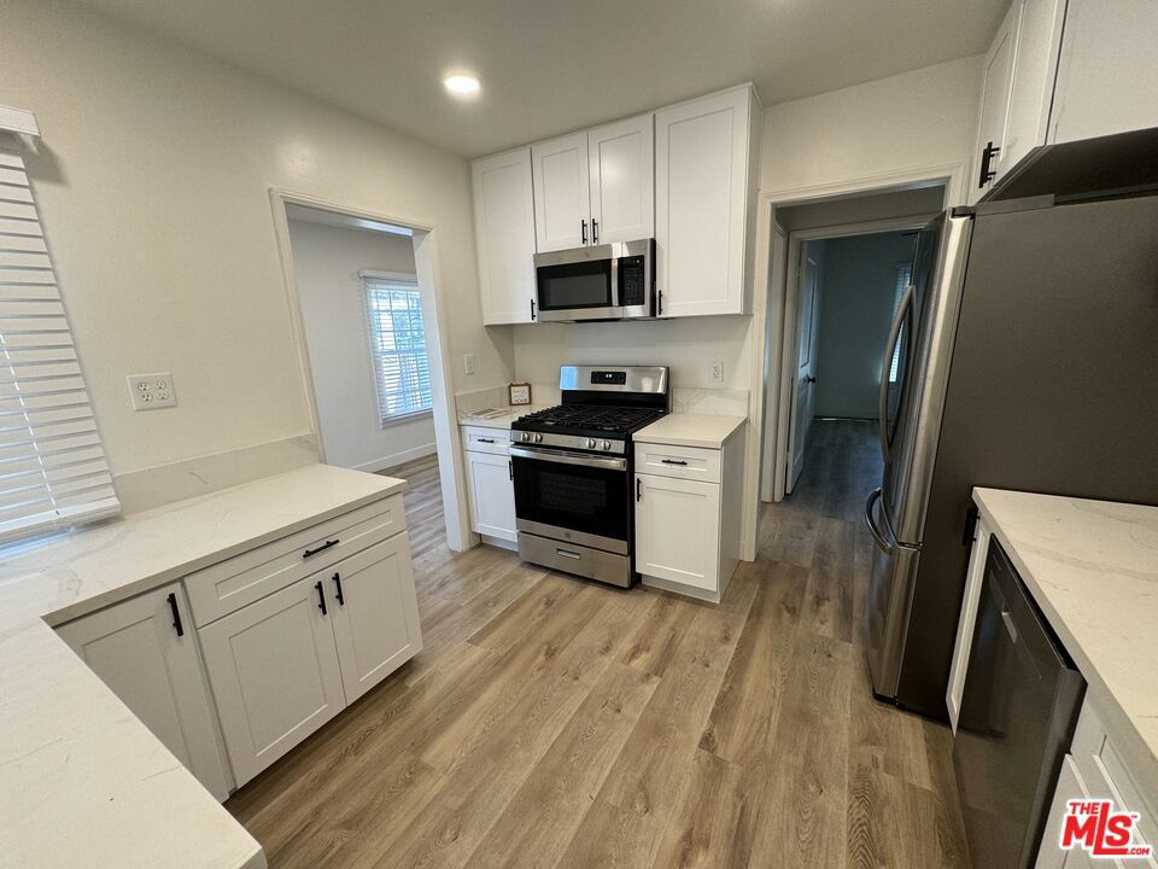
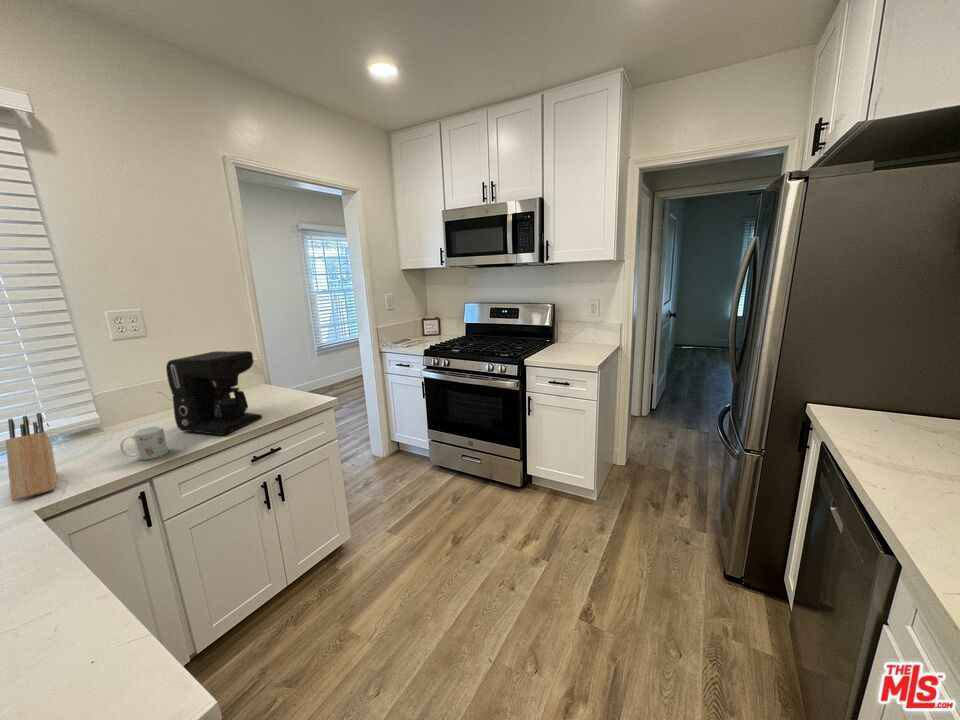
+ coffee maker (217, 390)
+ mug (143, 444)
+ knife block (29, 452)
